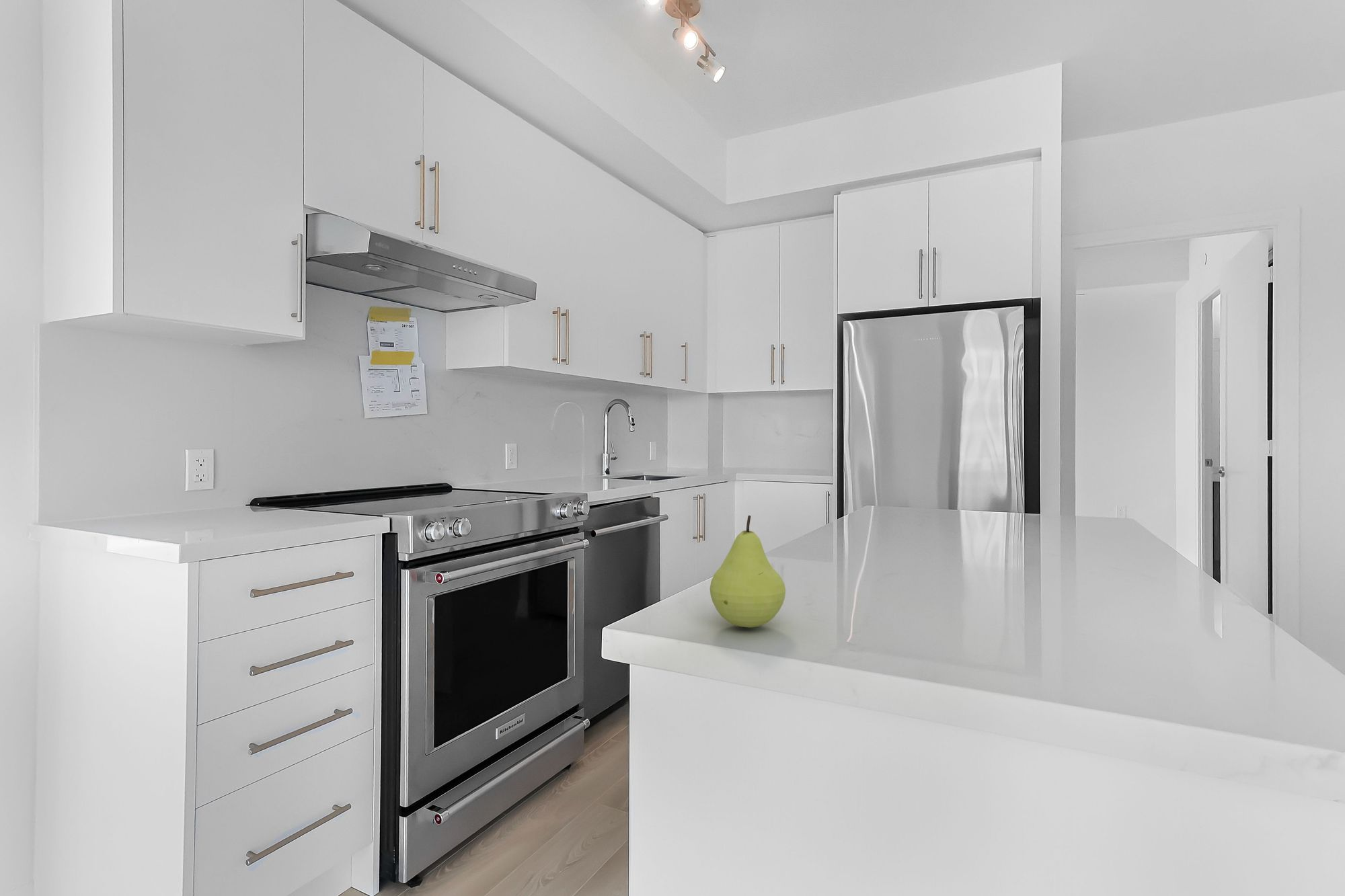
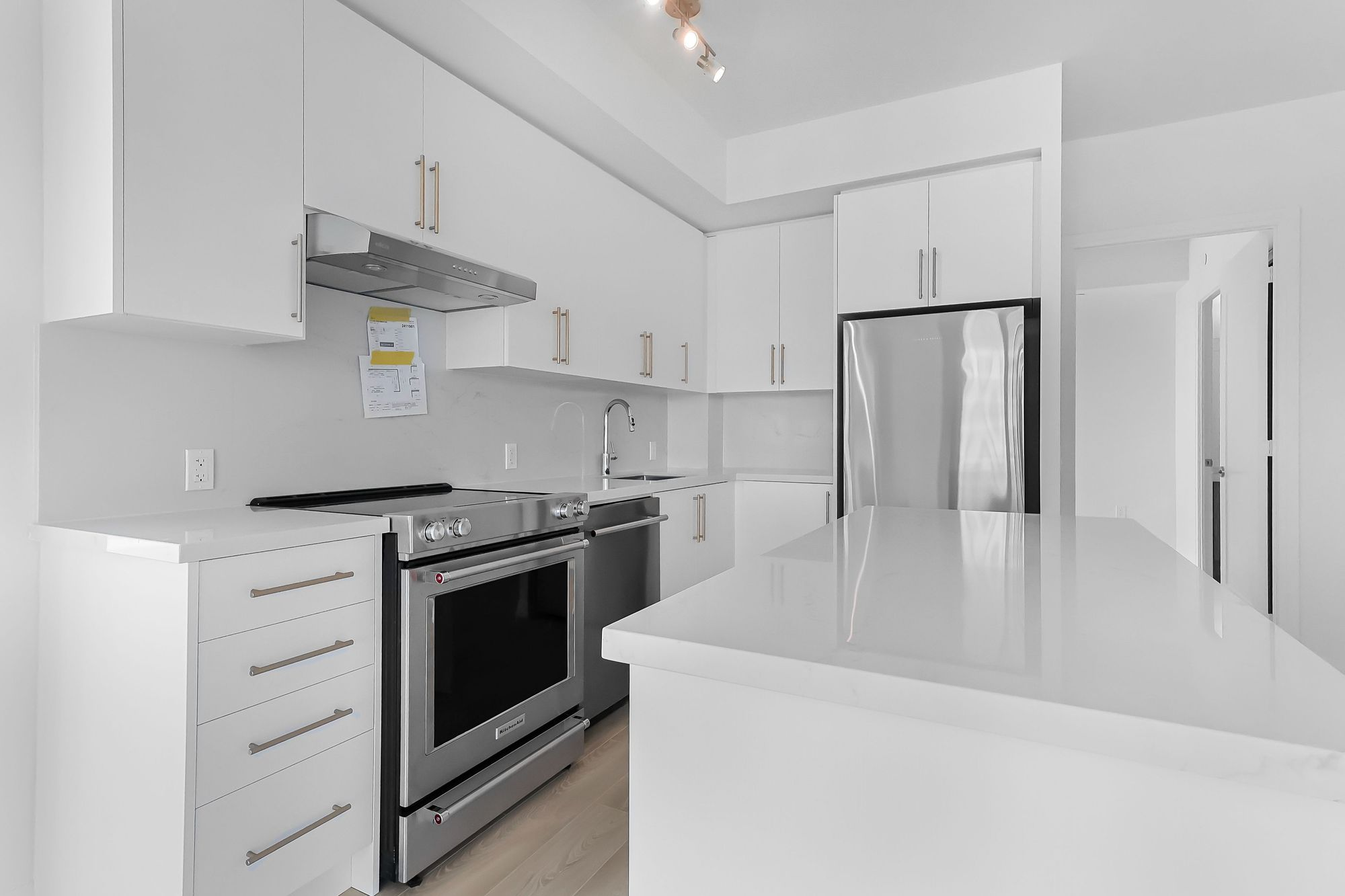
- fruit (747, 571)
